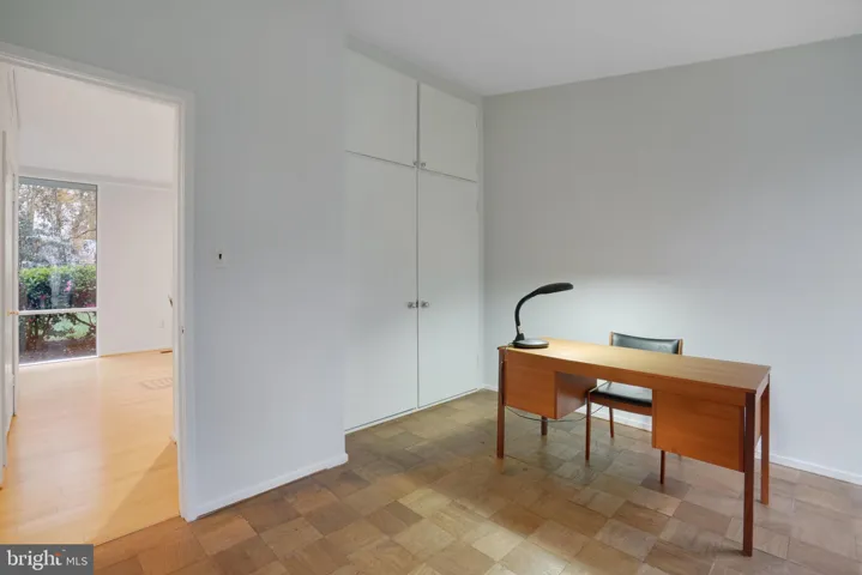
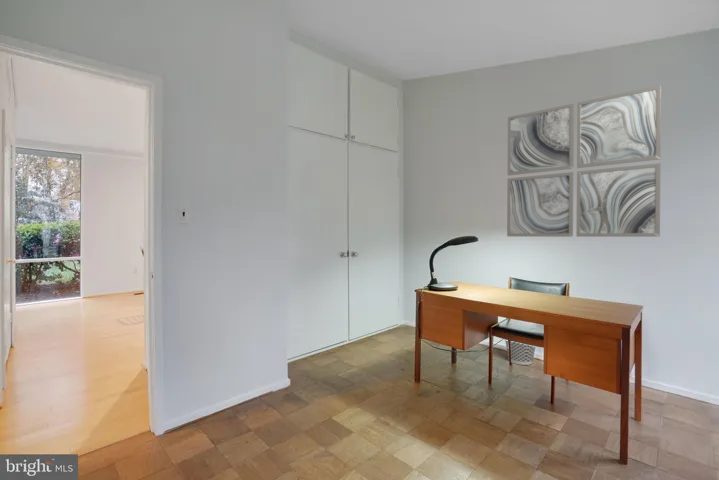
+ wall art (573, 168)
+ wastebasket (520, 344)
